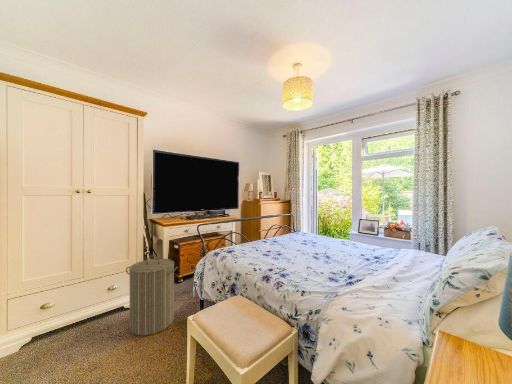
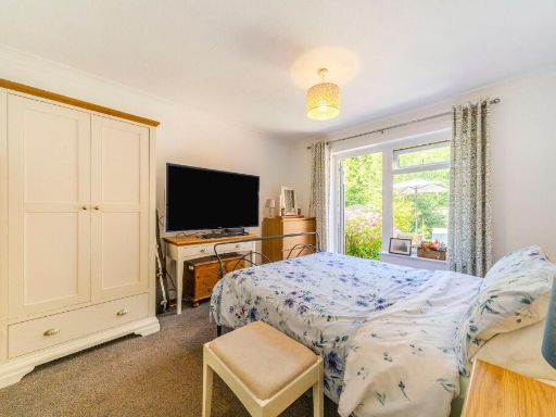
- laundry hamper (152, 289)
